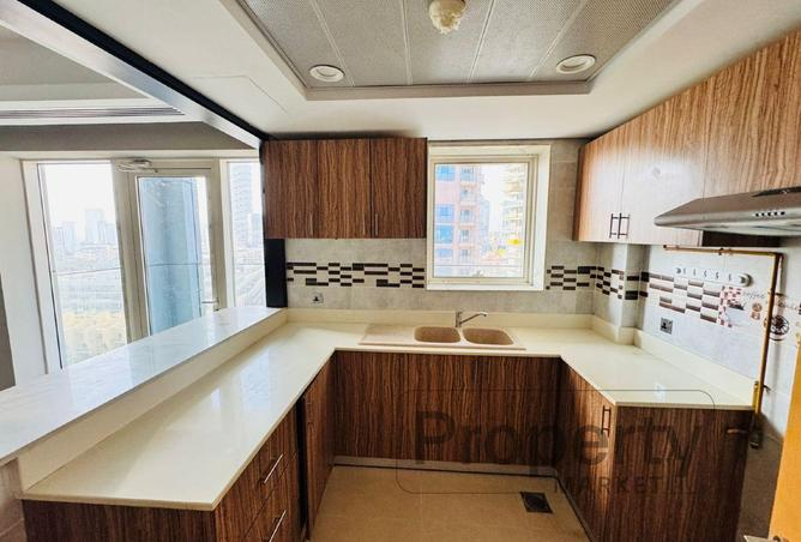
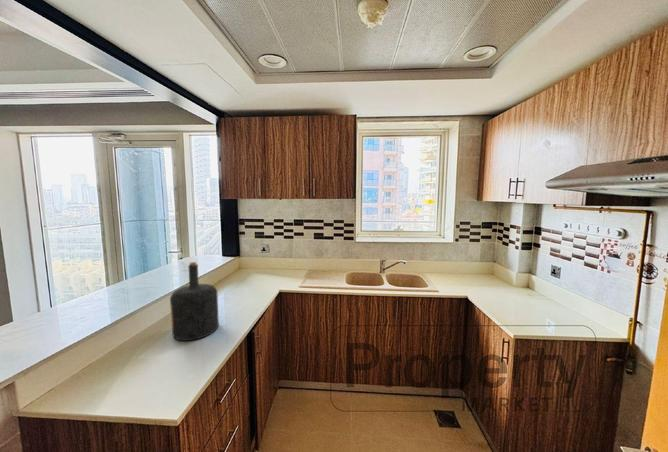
+ bottle (194, 297)
